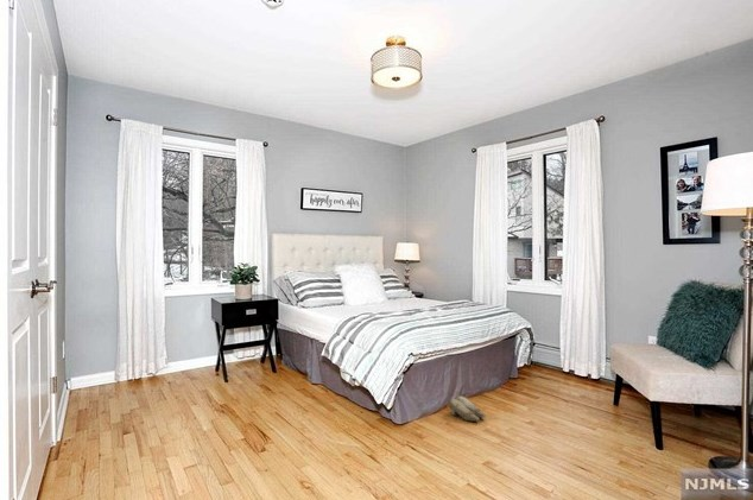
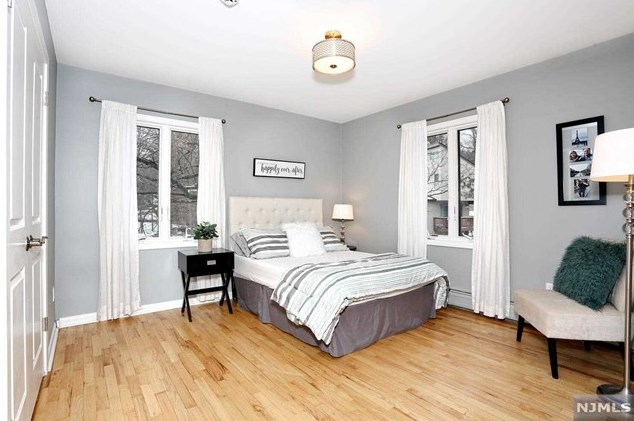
- slippers (467, 407)
